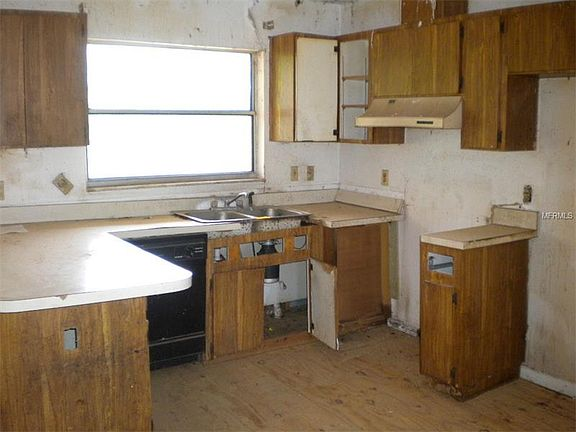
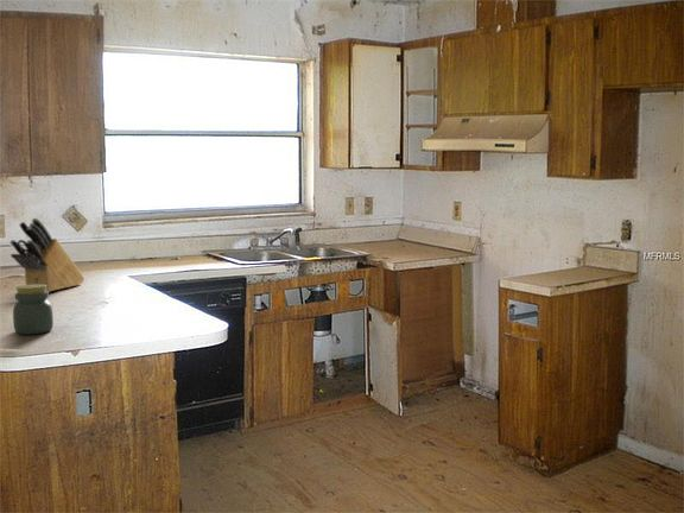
+ knife block (48, 253)
+ jar (32, 309)
